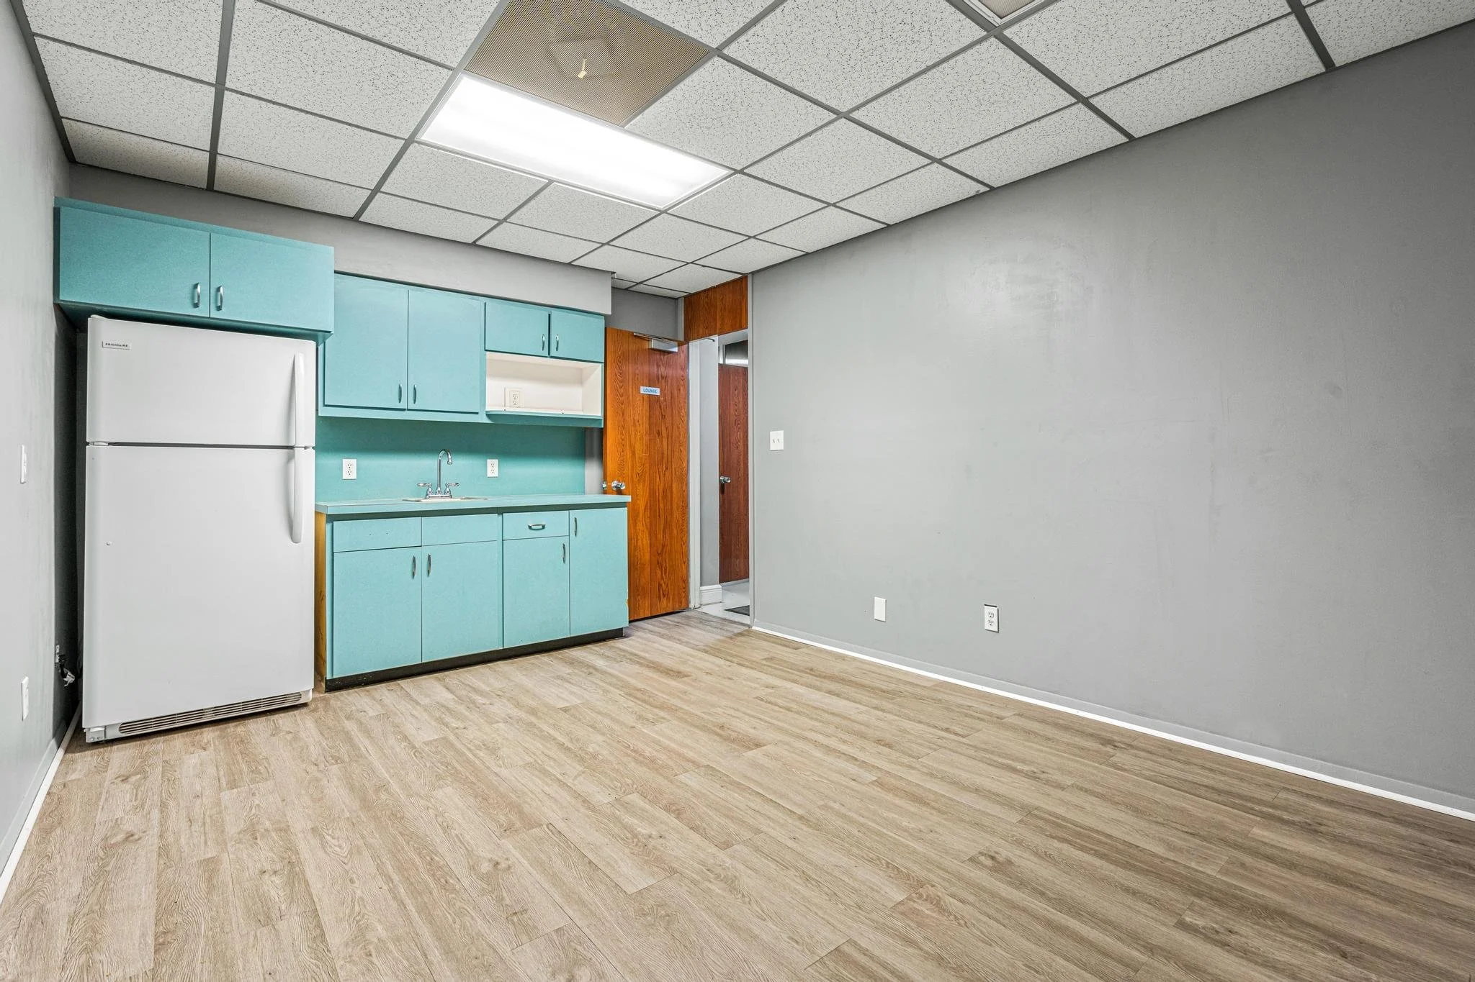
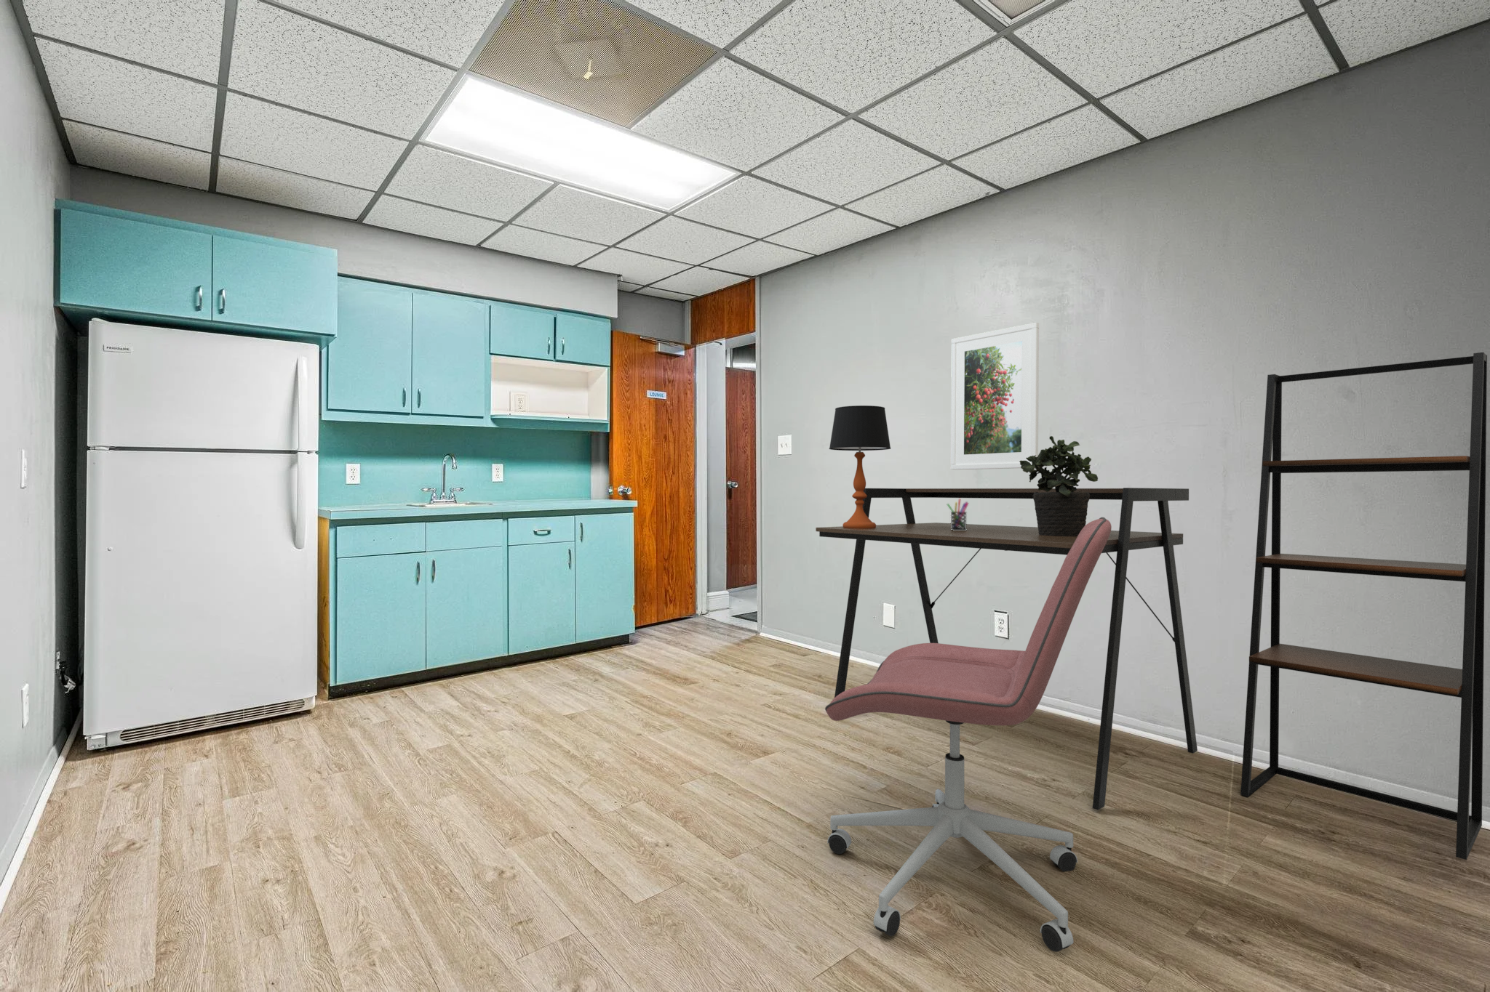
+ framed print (993, 400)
+ table lamp (860, 467)
+ office chair (959, 698)
+ pen holder (957, 514)
+ potted plant (1057, 485)
+ shelving unit (1357, 574)
+ desk (955, 578)
